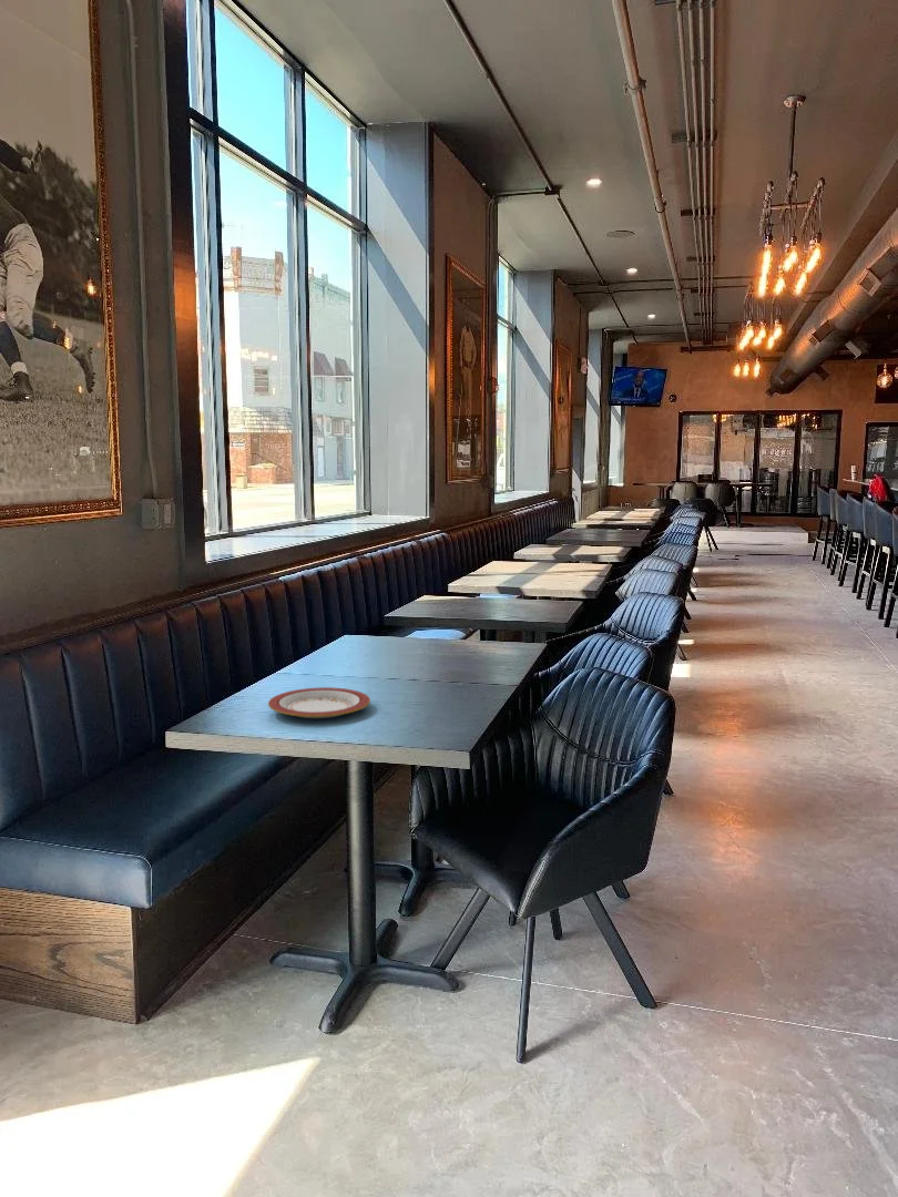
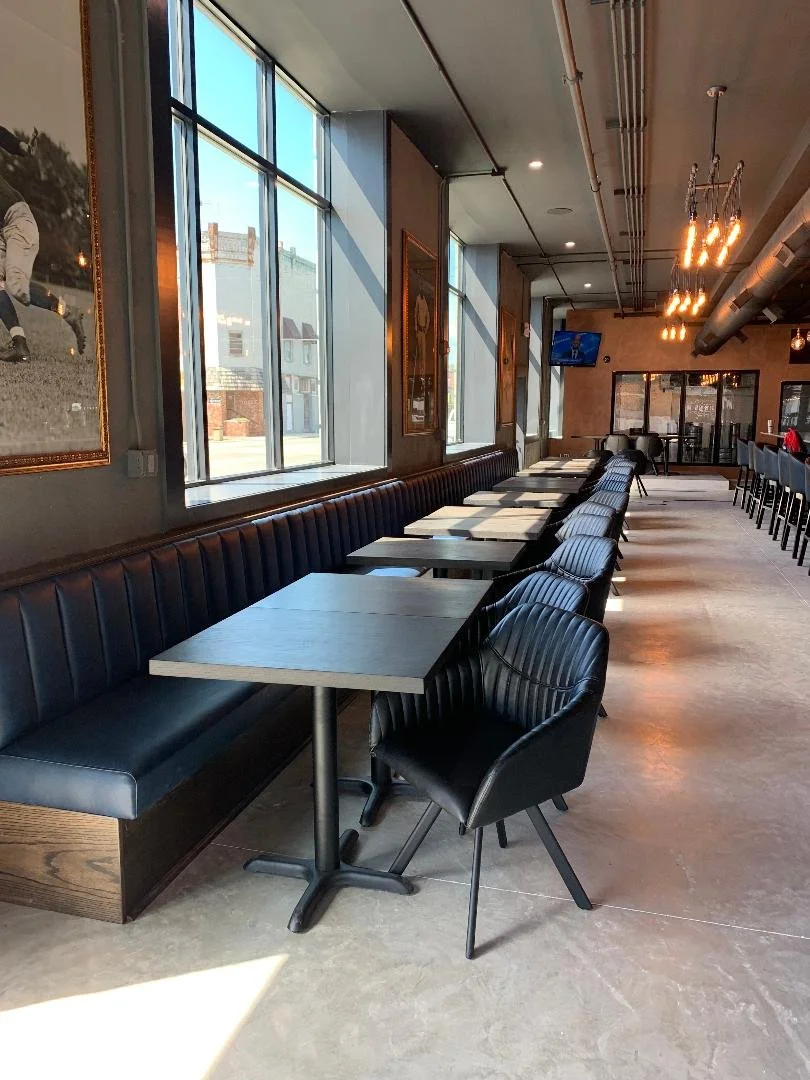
- plate (319, 704)
